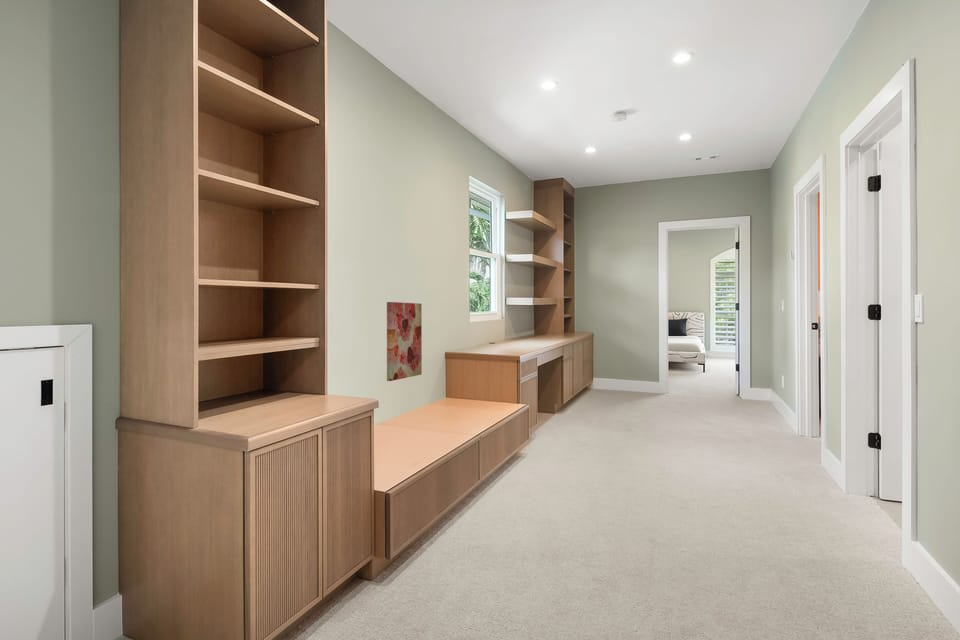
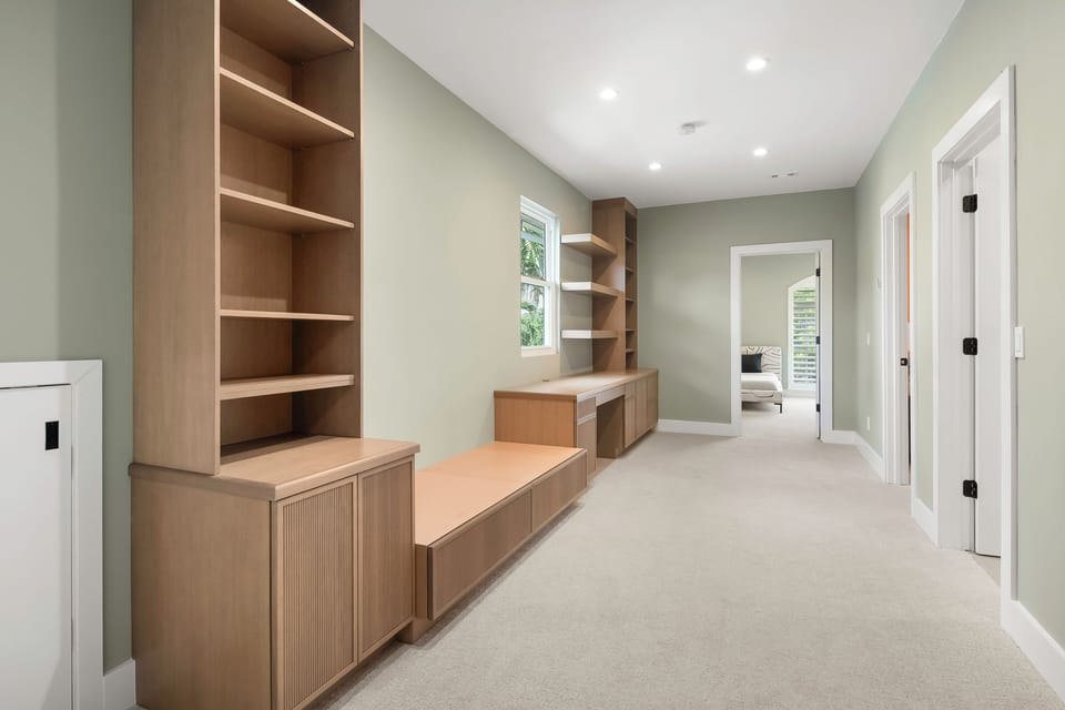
- wall art (405, 340)
